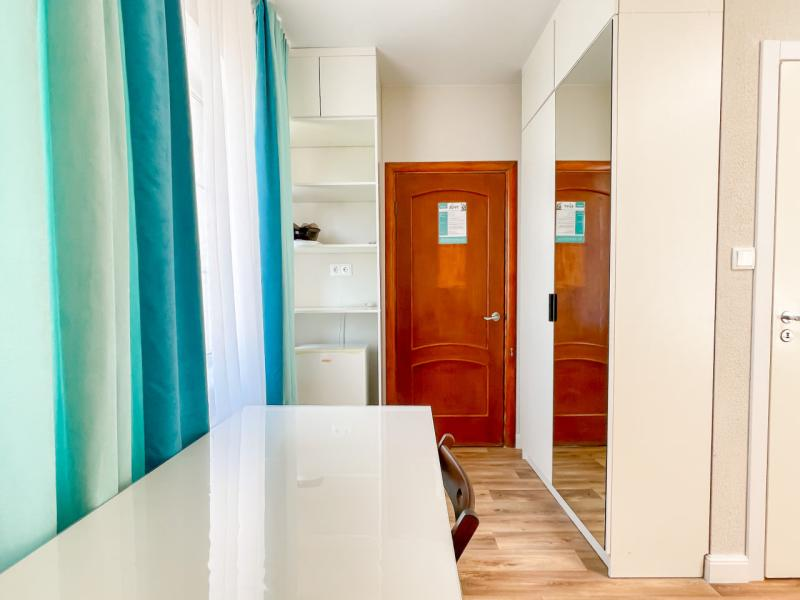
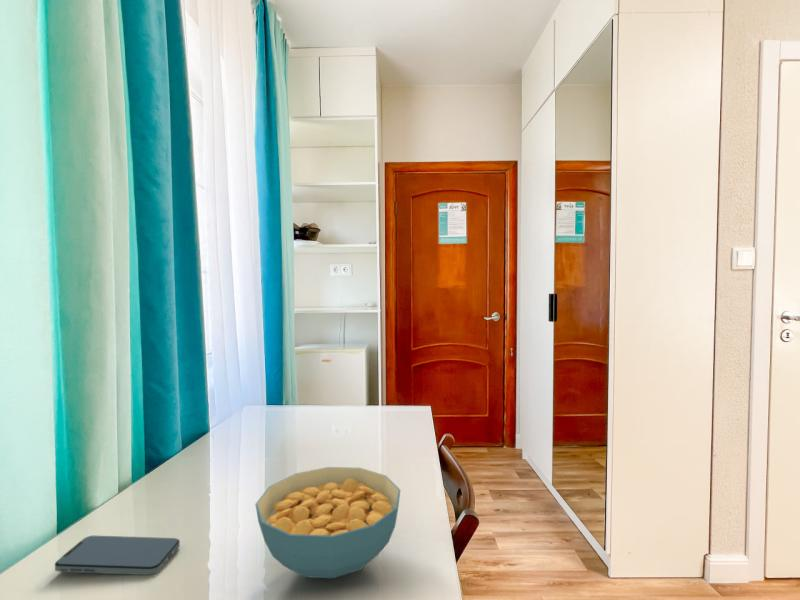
+ cereal bowl (330, 530)
+ smartphone (120, 554)
